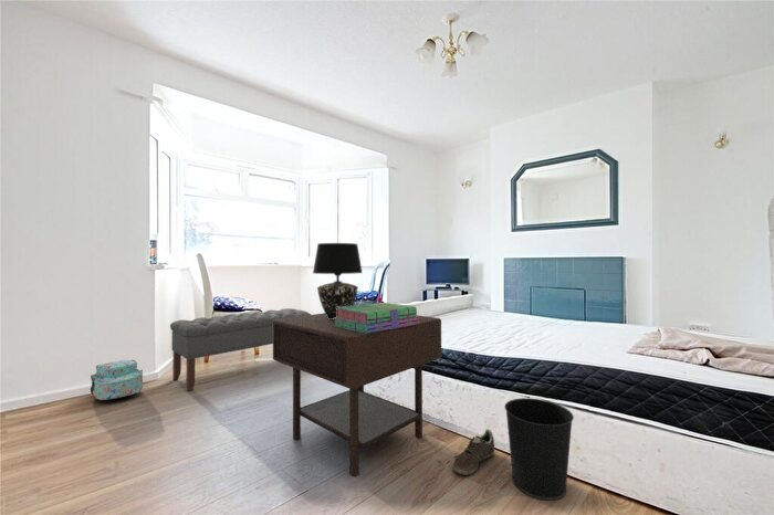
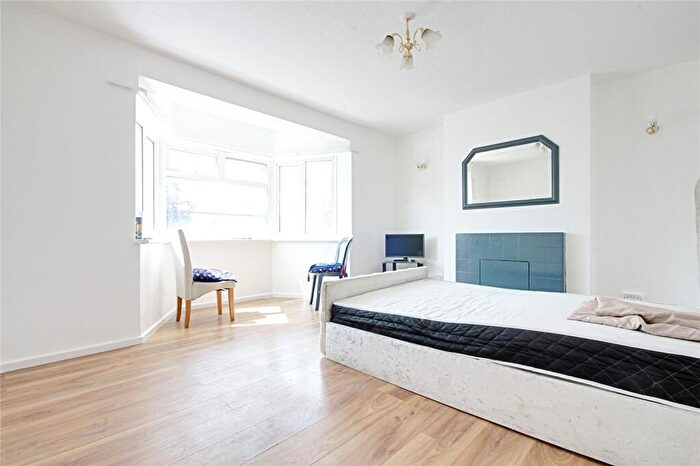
- bench (245, 341)
- backpack (117, 378)
- table lamp (337, 280)
- wastebasket (537, 446)
- side table (357, 378)
- sneaker (472, 449)
- stack of books (376, 315)
